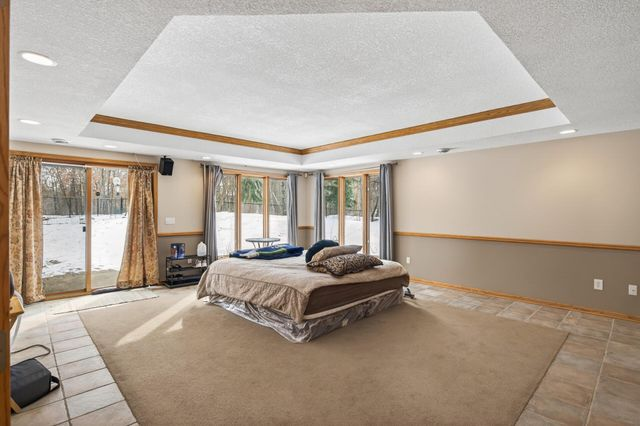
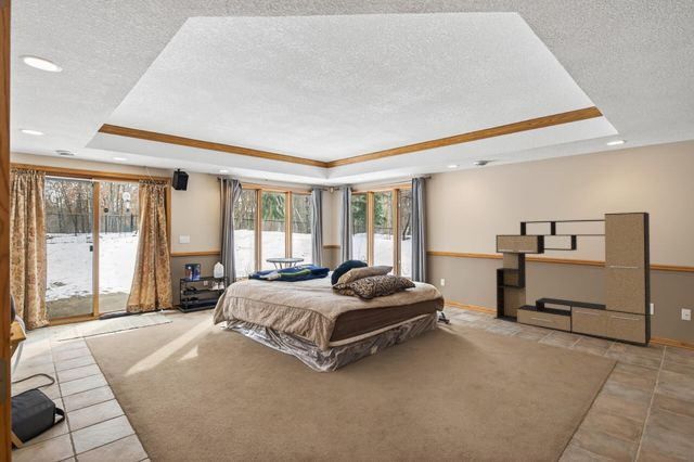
+ media console (562, 249)
